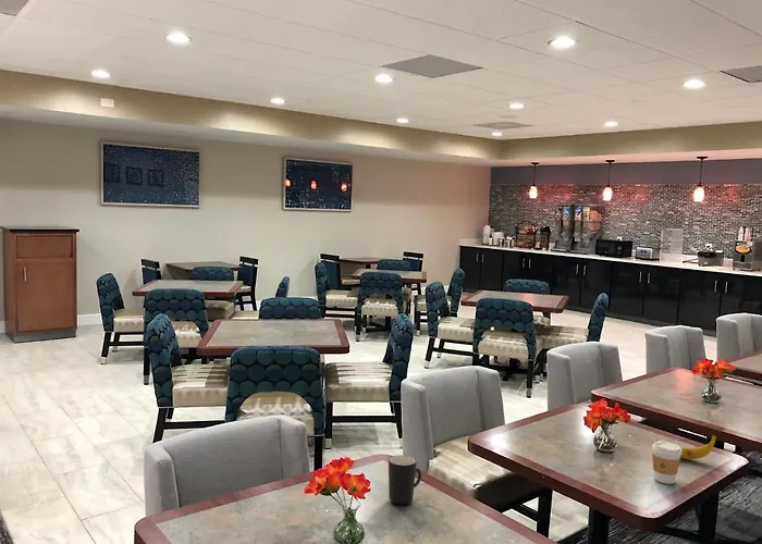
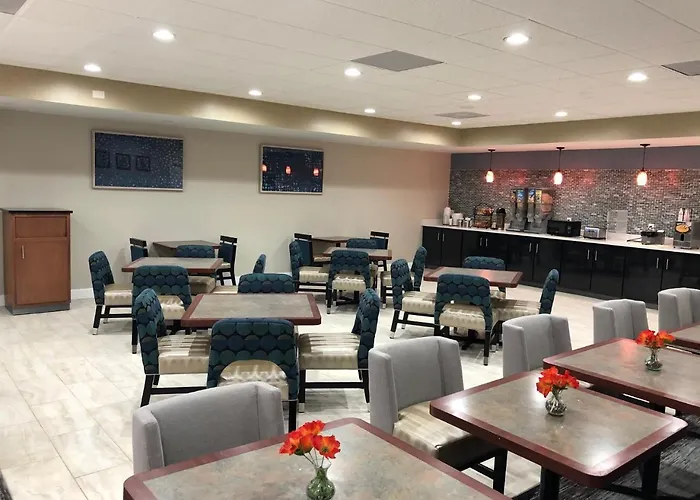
- banana (685, 448)
- mug (405, 479)
- coffee cup (665, 461)
